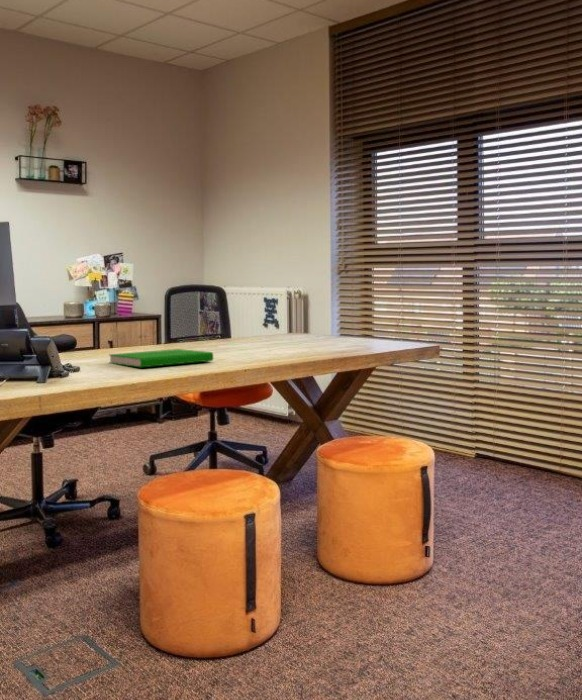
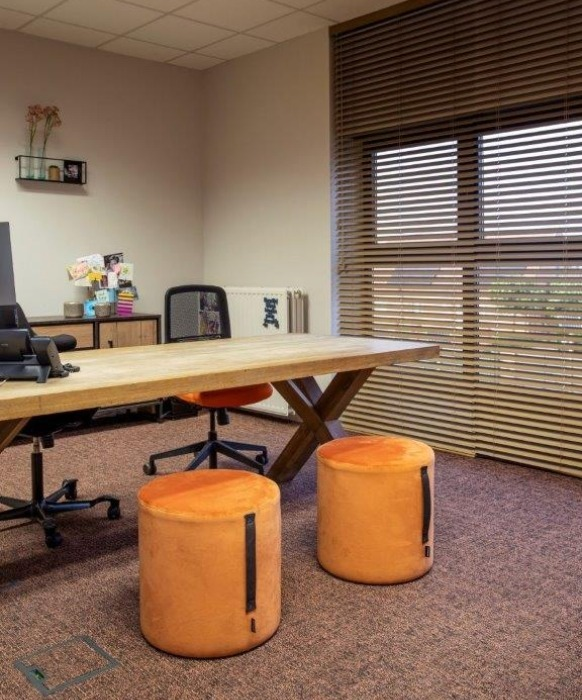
- book (161, 357)
